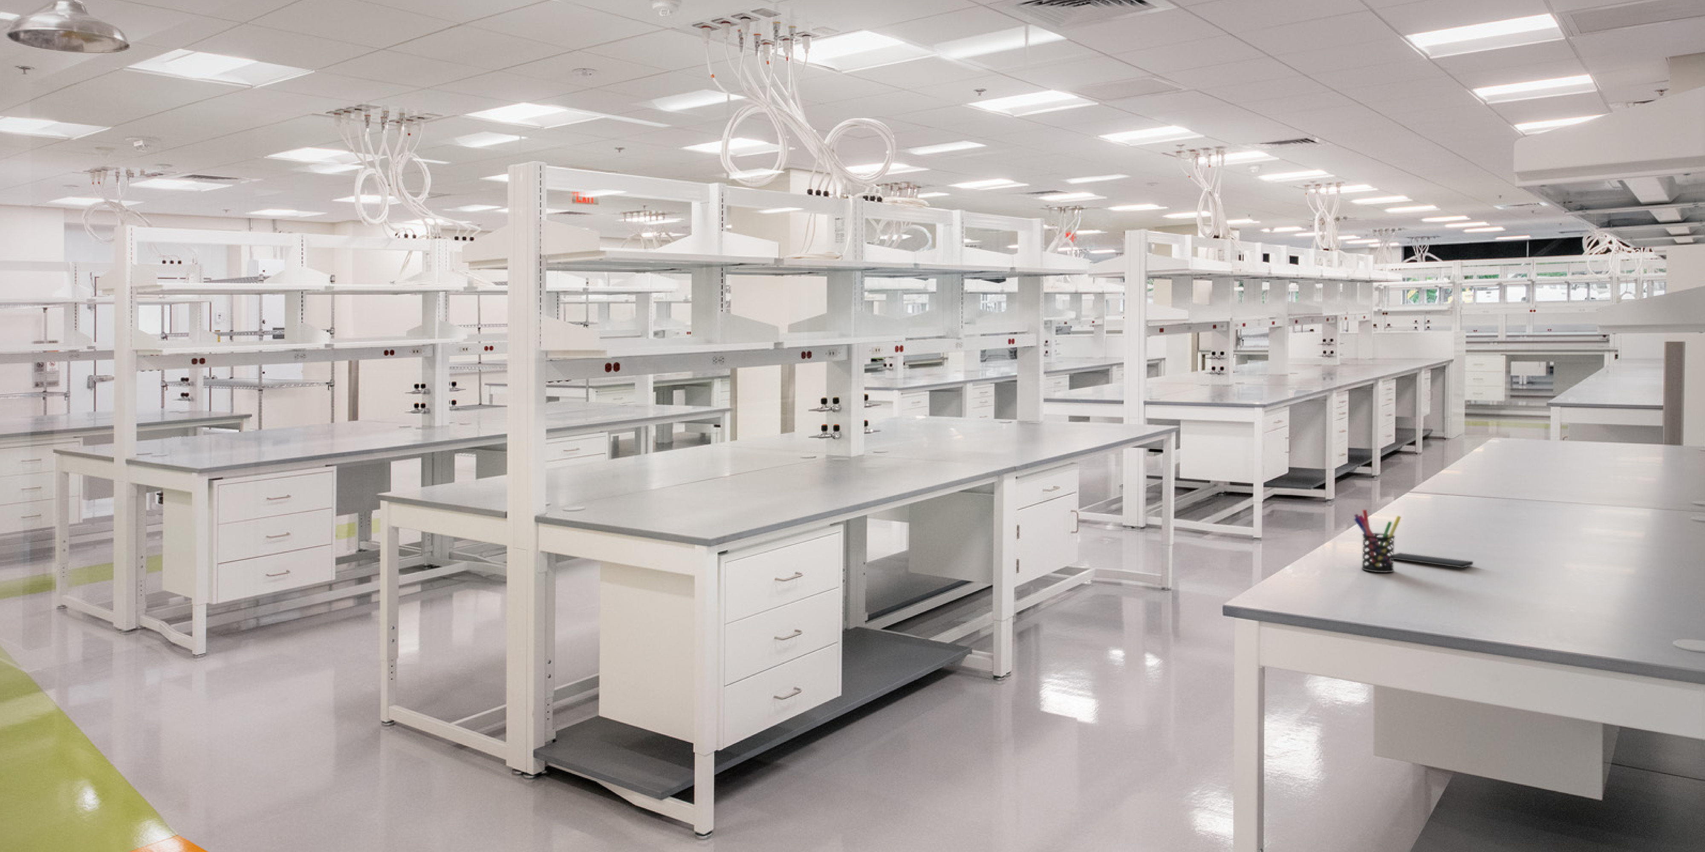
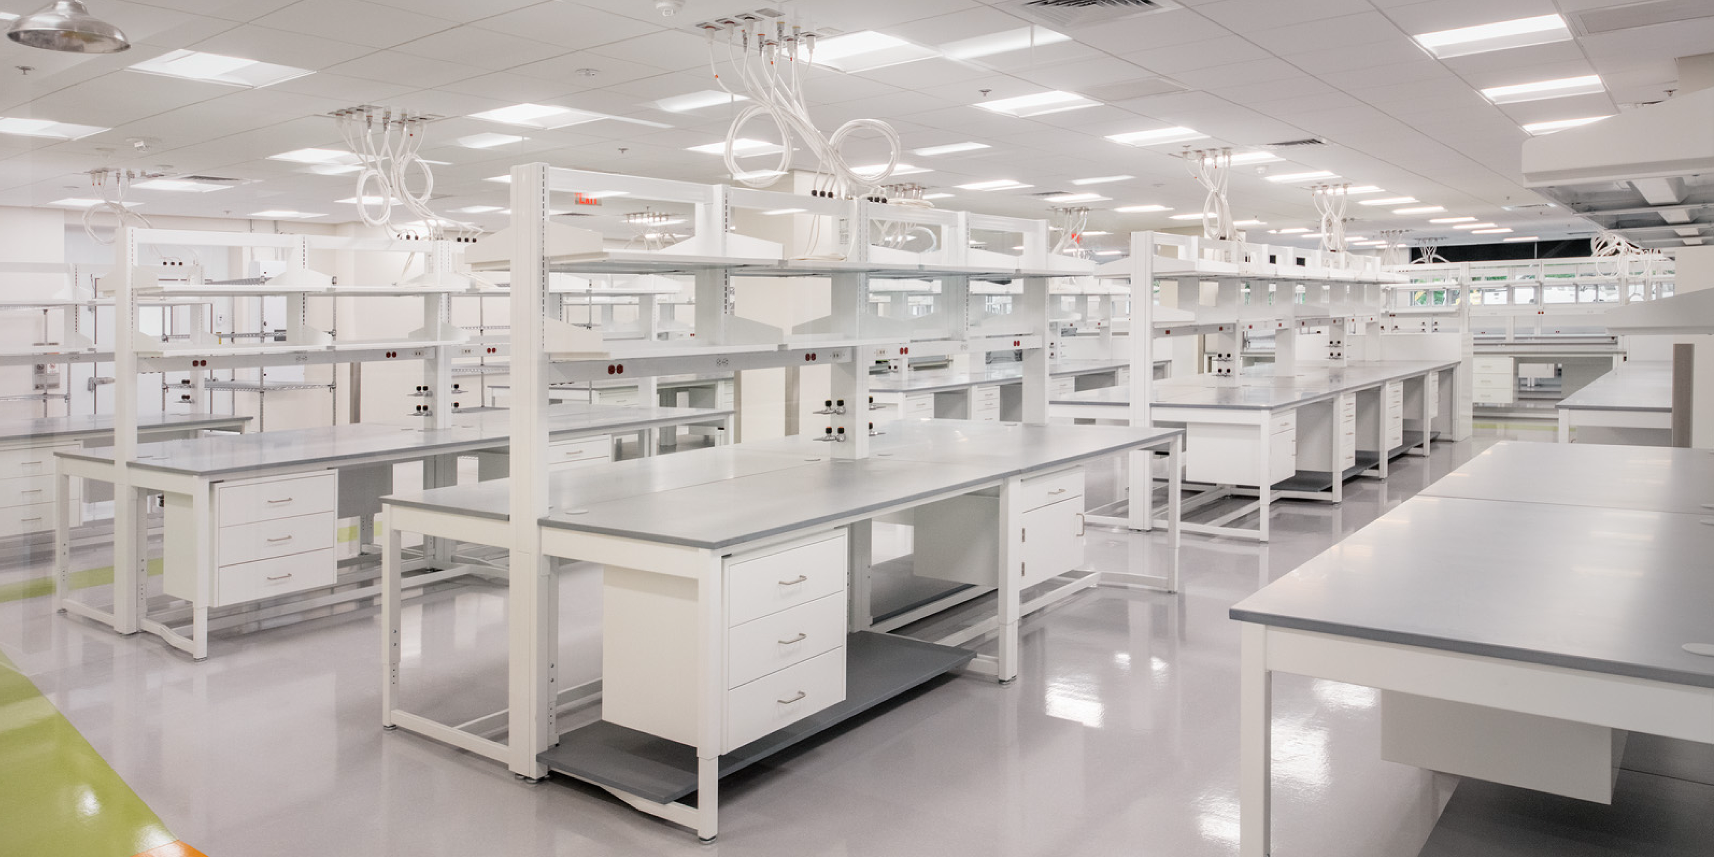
- smartphone (1430, 560)
- pen holder (1379, 540)
